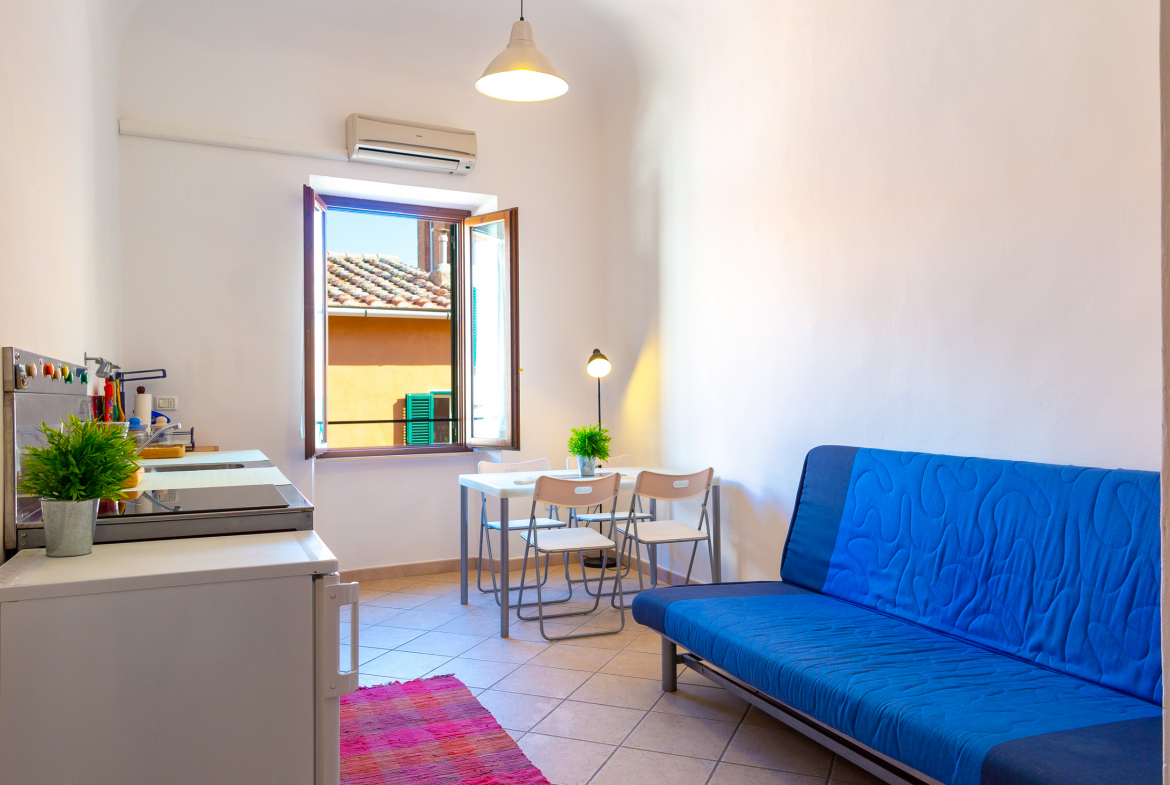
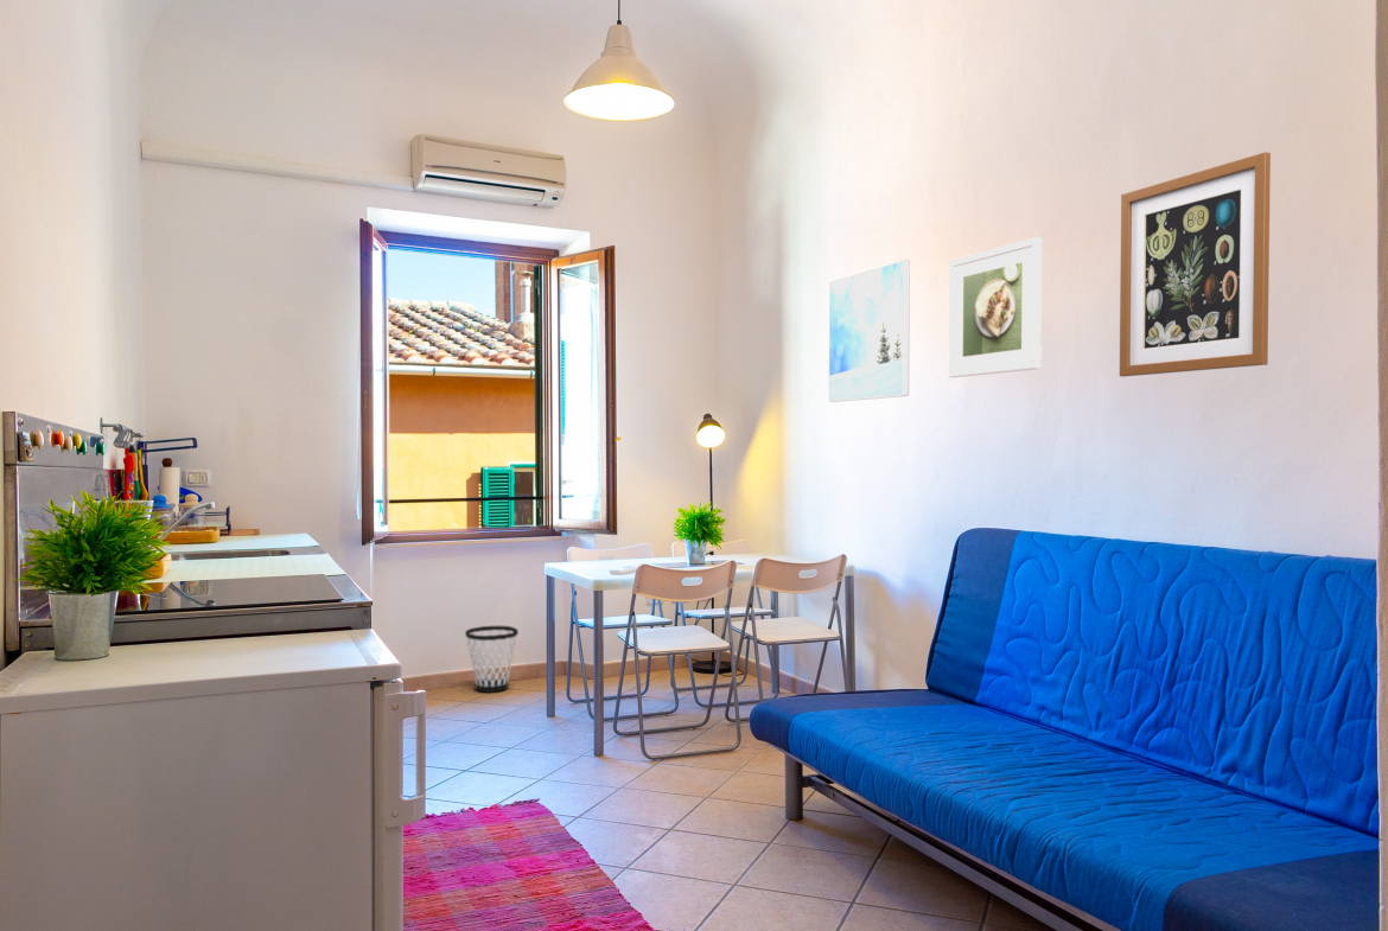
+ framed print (866, 334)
+ wastebasket (491, 659)
+ wall art (1189, 273)
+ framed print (992, 311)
